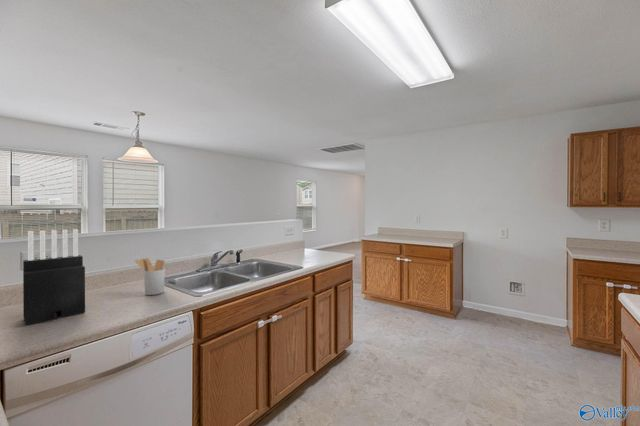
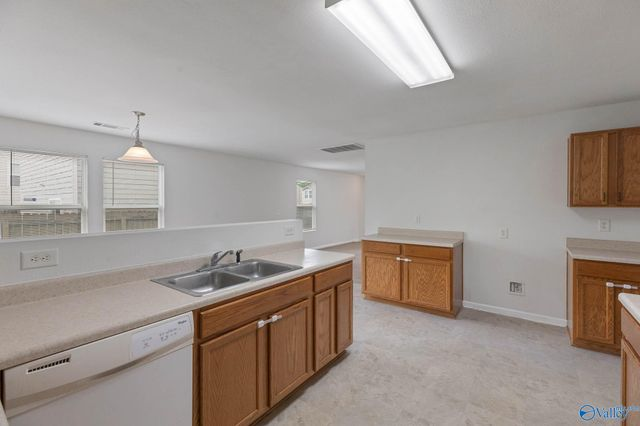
- utensil holder (150, 275)
- knife block (55, 273)
